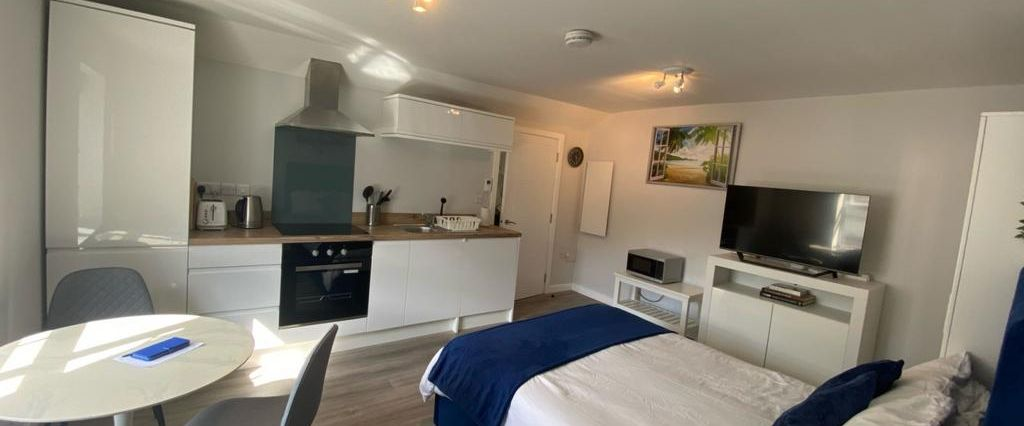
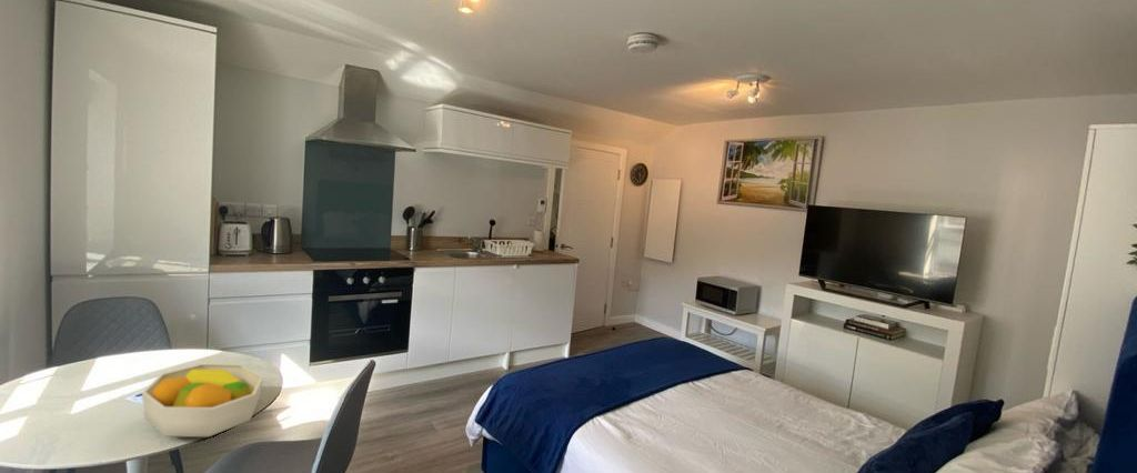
+ fruit bowl (205, 393)
